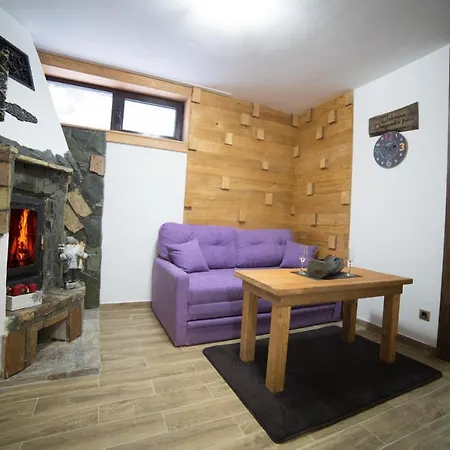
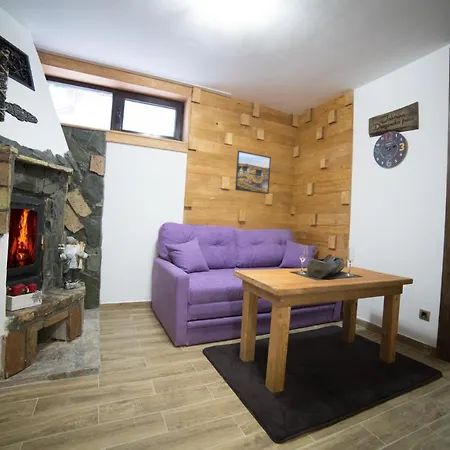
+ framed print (253, 173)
